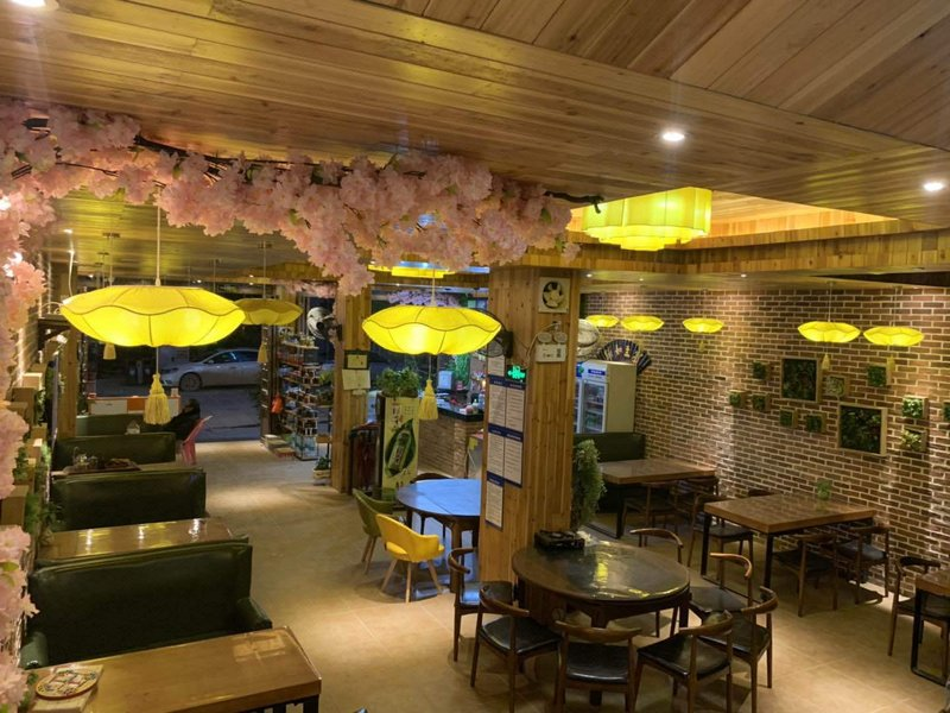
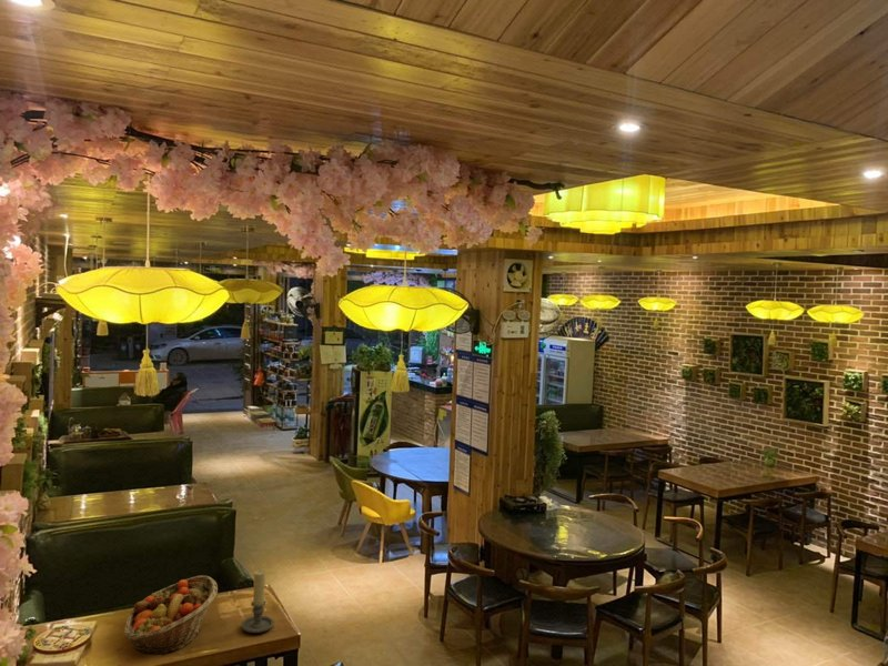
+ fruit basket (172, 613)
+ candle holder (259, 597)
